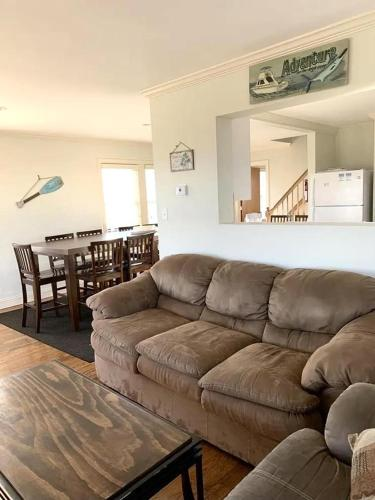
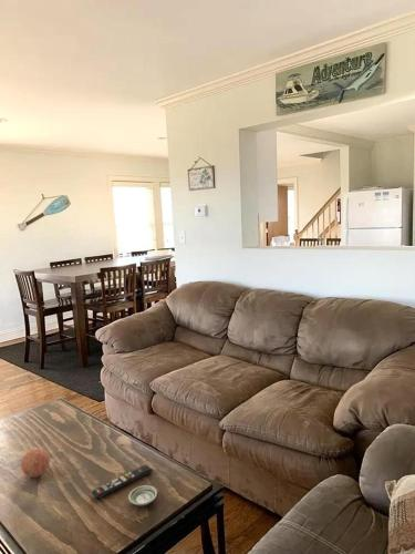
+ remote control (123, 481)
+ decorative ball (35, 462)
+ saucer (143, 496)
